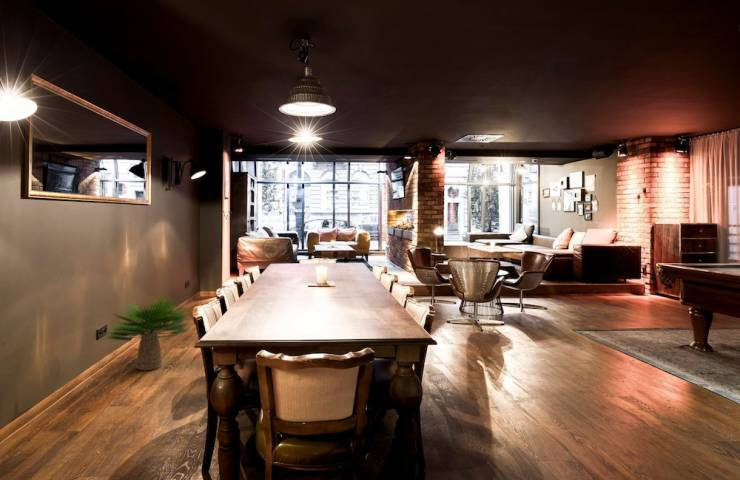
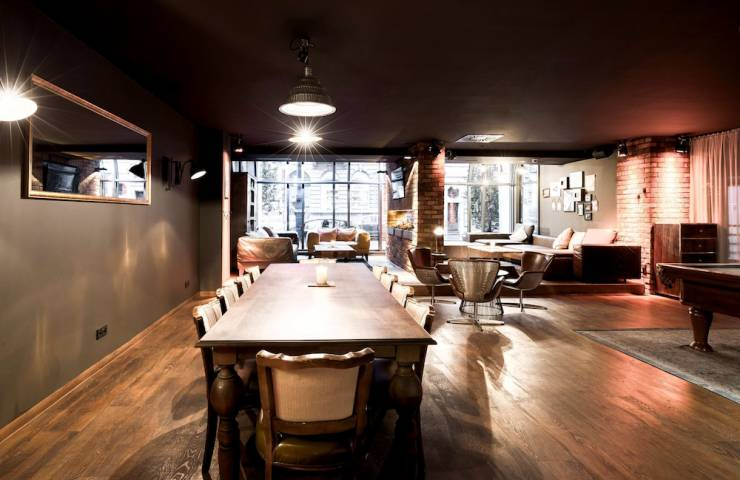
- potted plant (148, 331)
